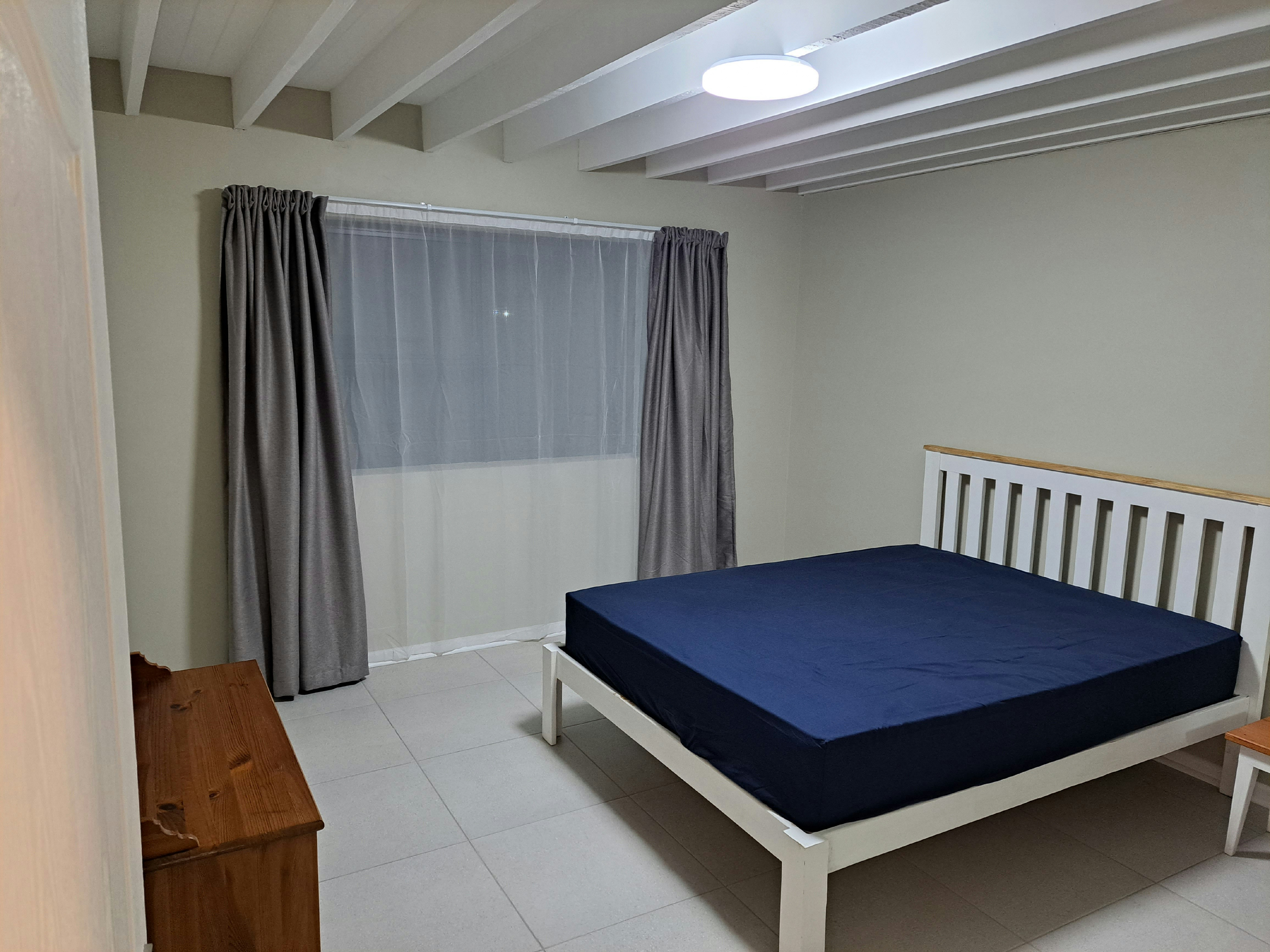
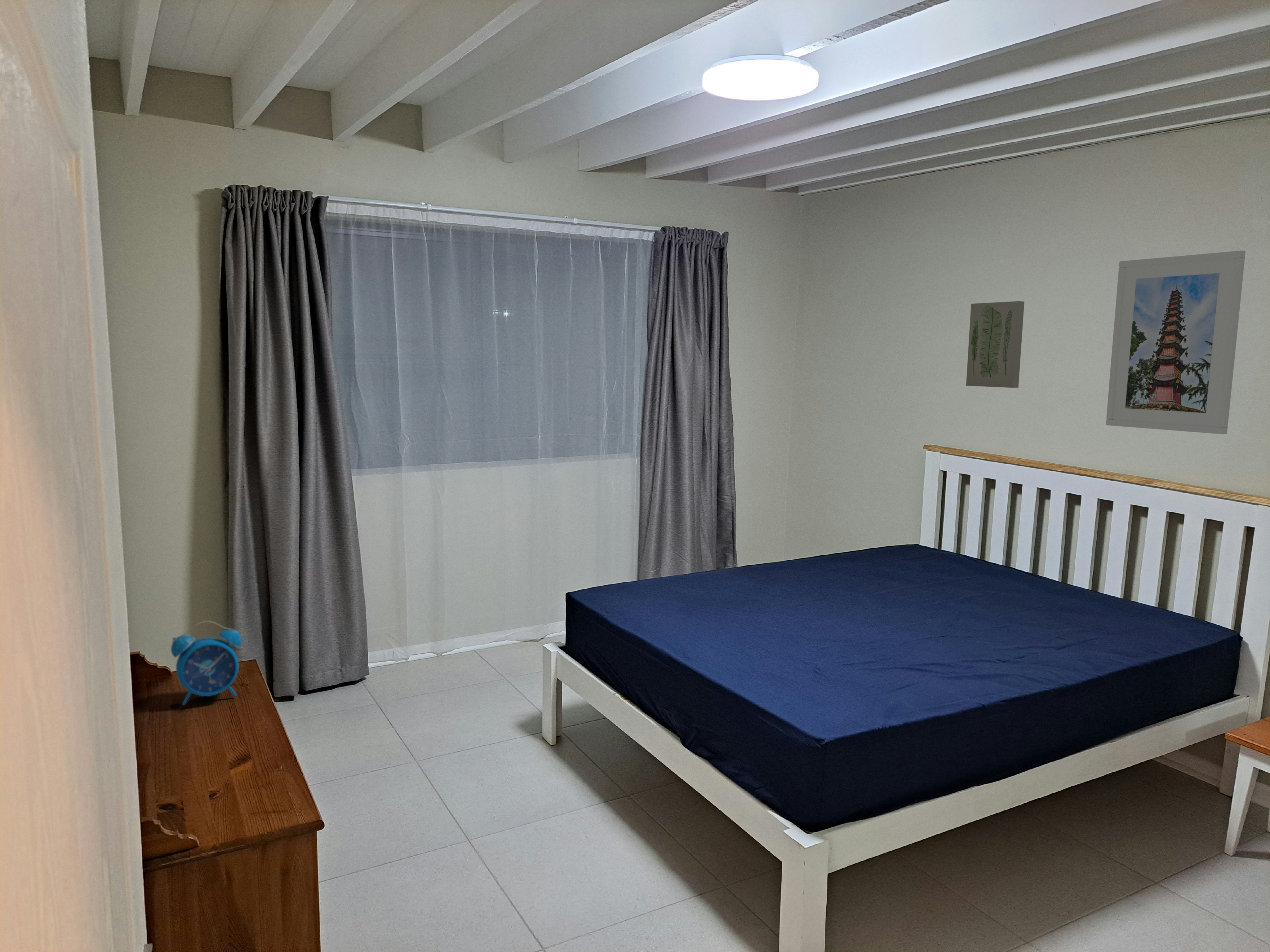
+ wall art (994, 345)
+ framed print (1171, 344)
+ alarm clock (208, 661)
